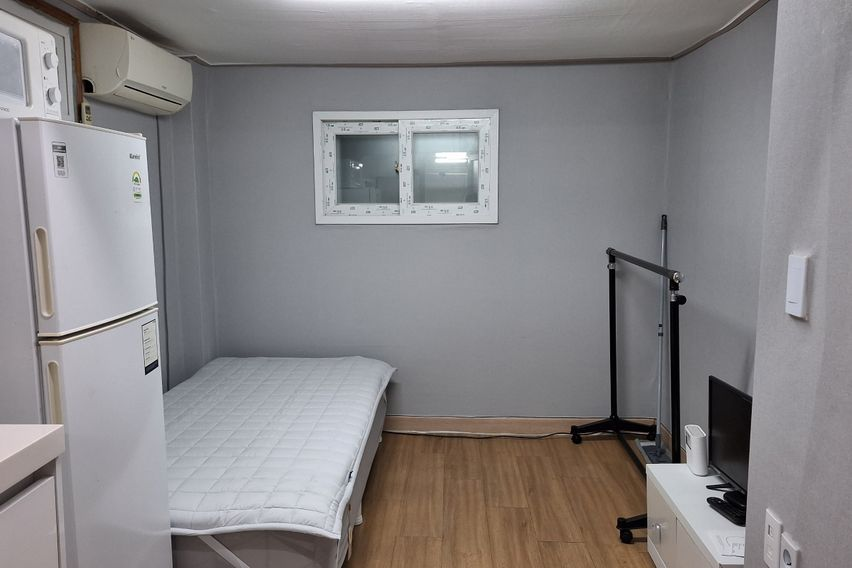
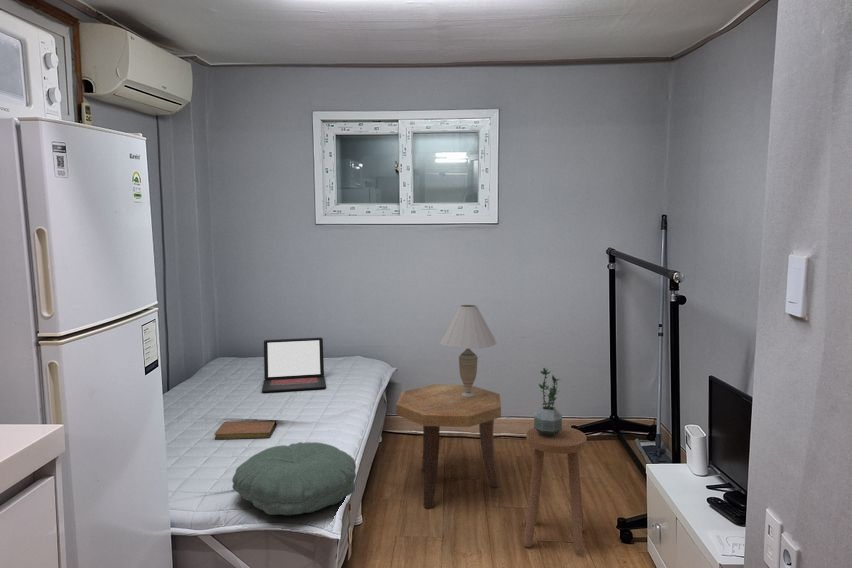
+ laptop (293, 363)
+ pillow (298, 474)
+ side table (438, 442)
+ notebook (246, 429)
+ potted plant (548, 400)
+ stool (569, 483)
+ table lamp (468, 350)
